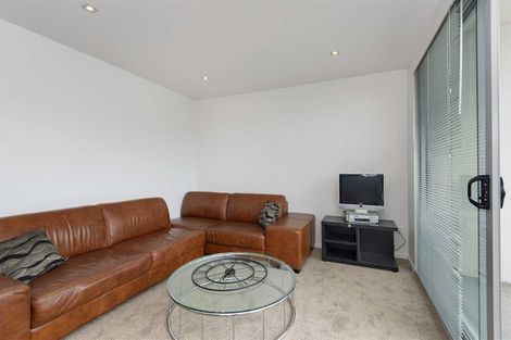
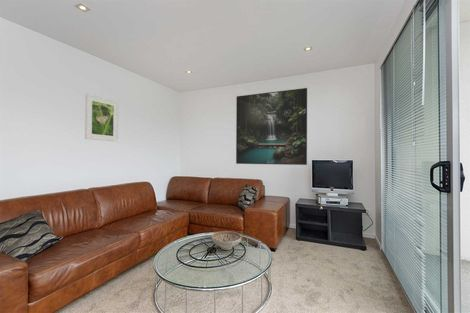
+ decorative bowl (226, 241)
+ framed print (269, 128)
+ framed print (102, 119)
